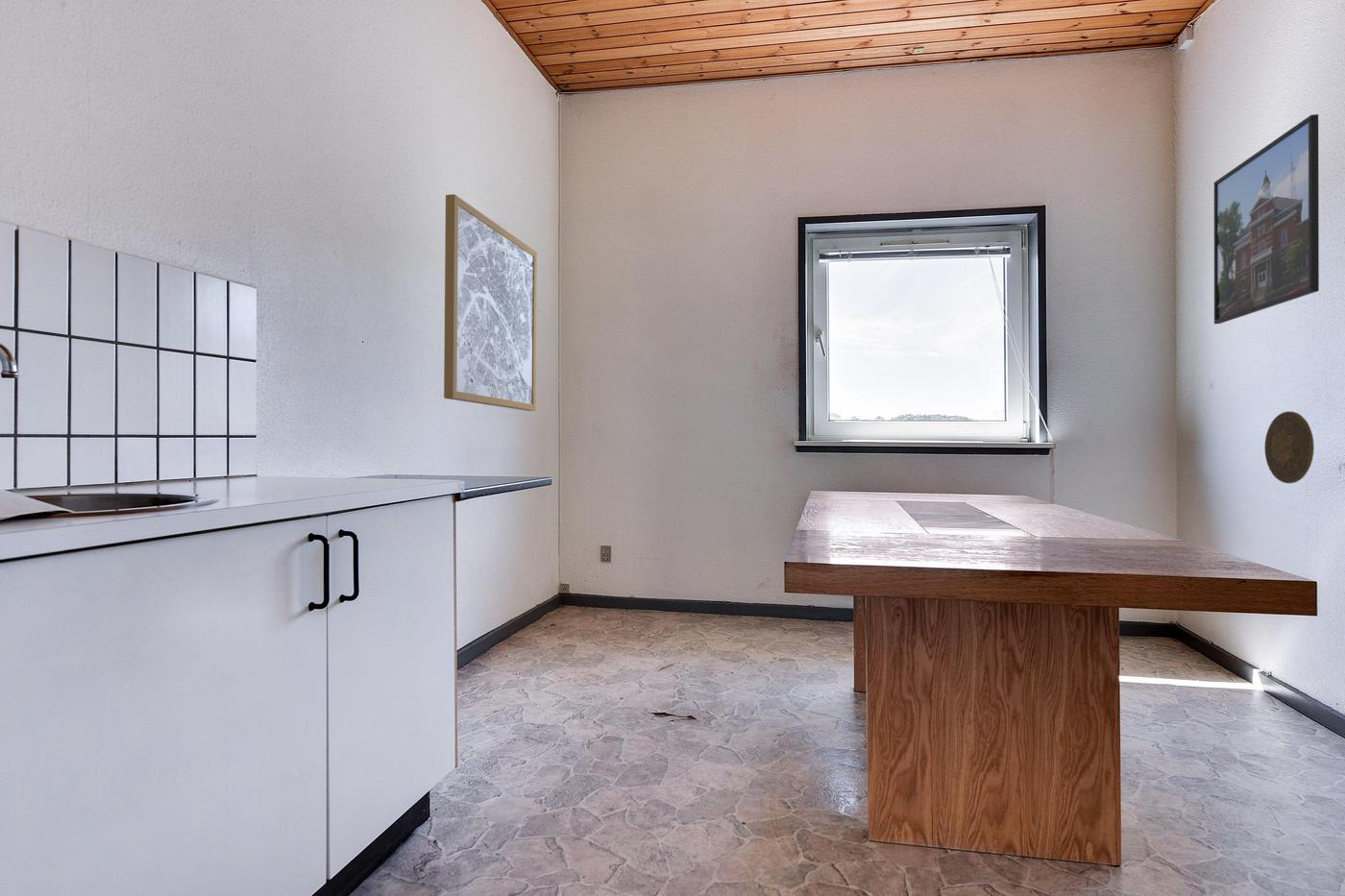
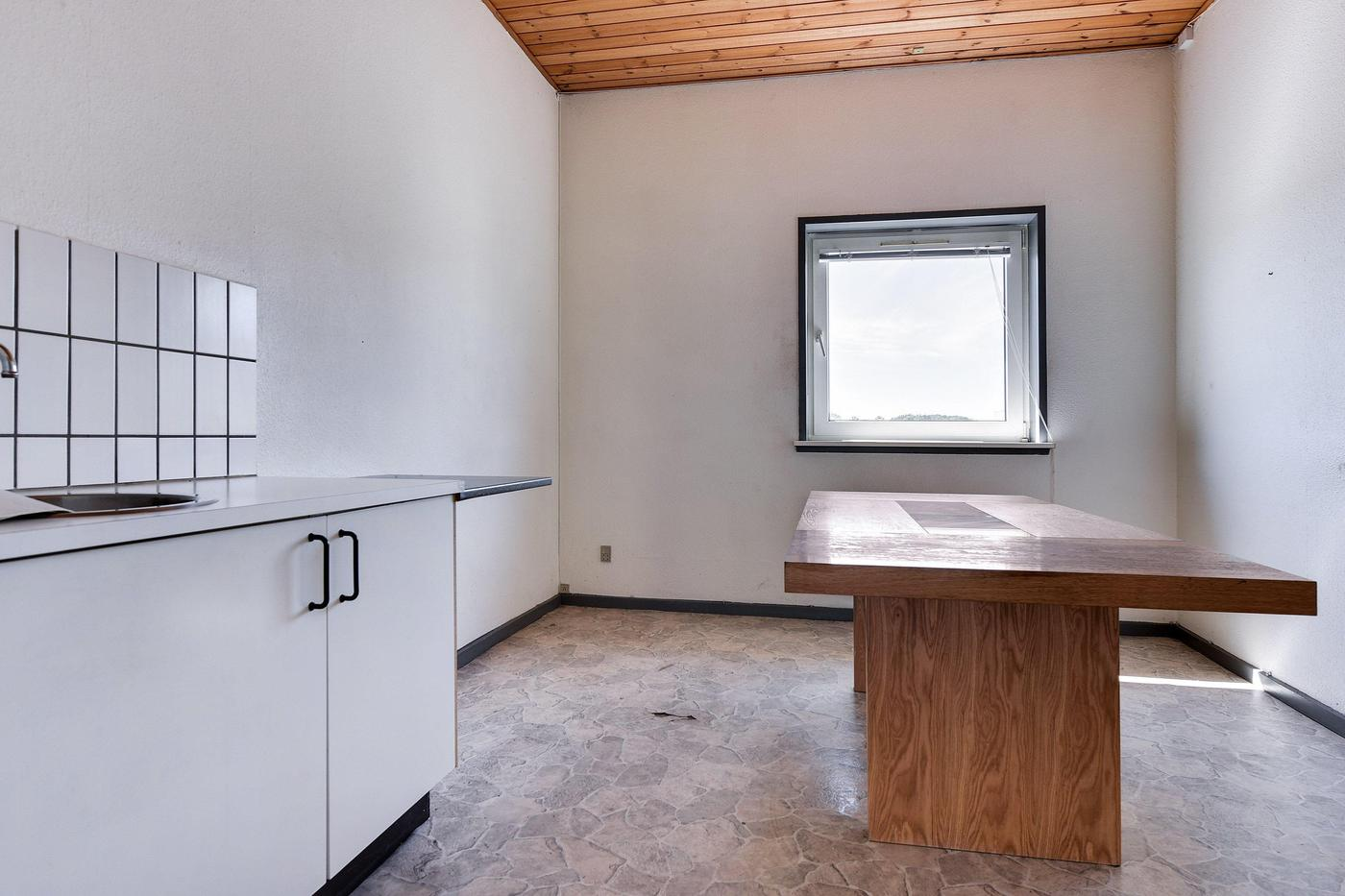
- wall art (496, 316)
- decorative plate (1284, 447)
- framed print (1260, 230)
